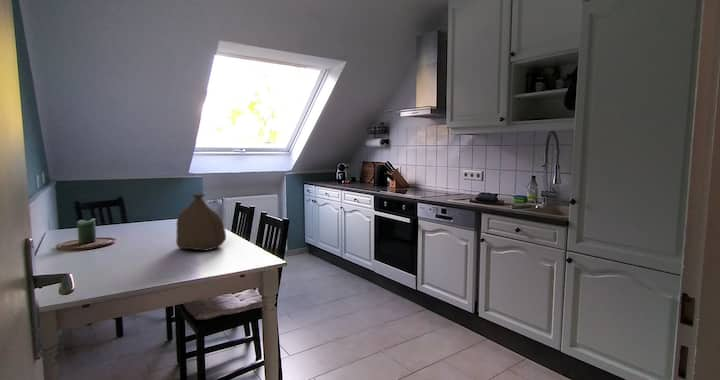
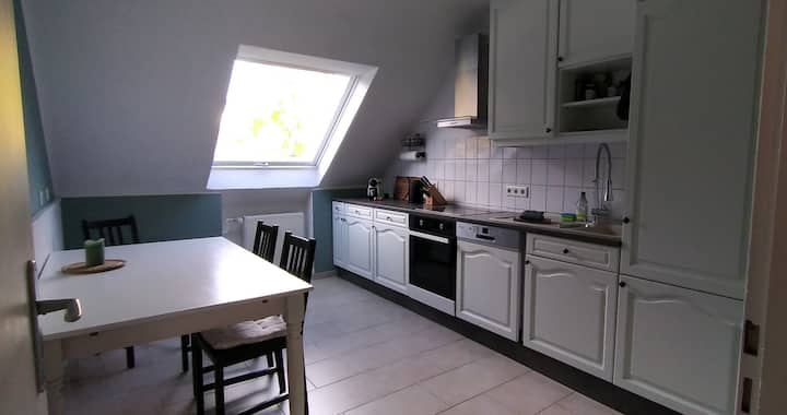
- bag (198, 221)
